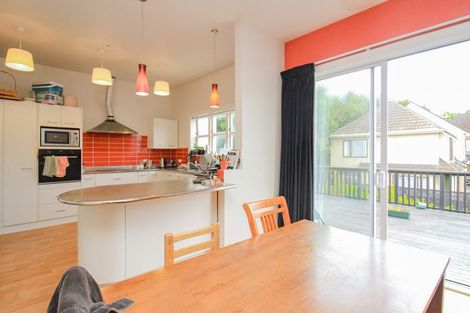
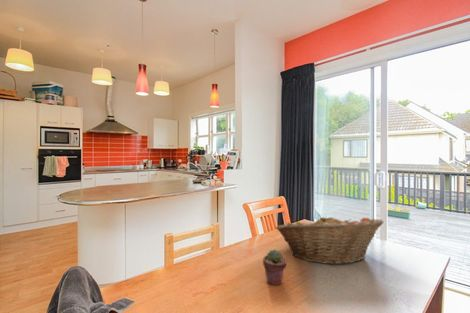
+ potted succulent (274, 265)
+ fruit basket (327, 232)
